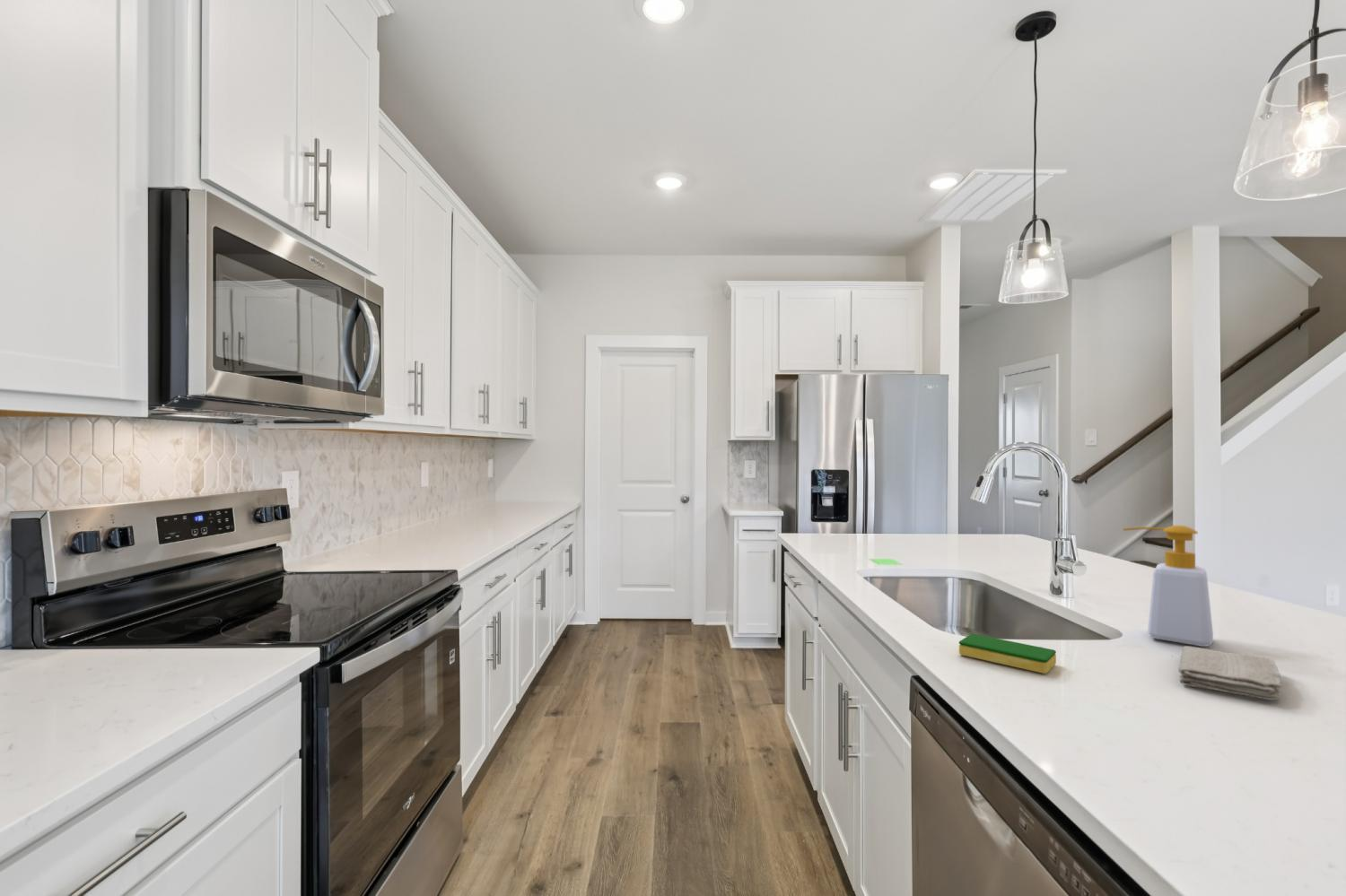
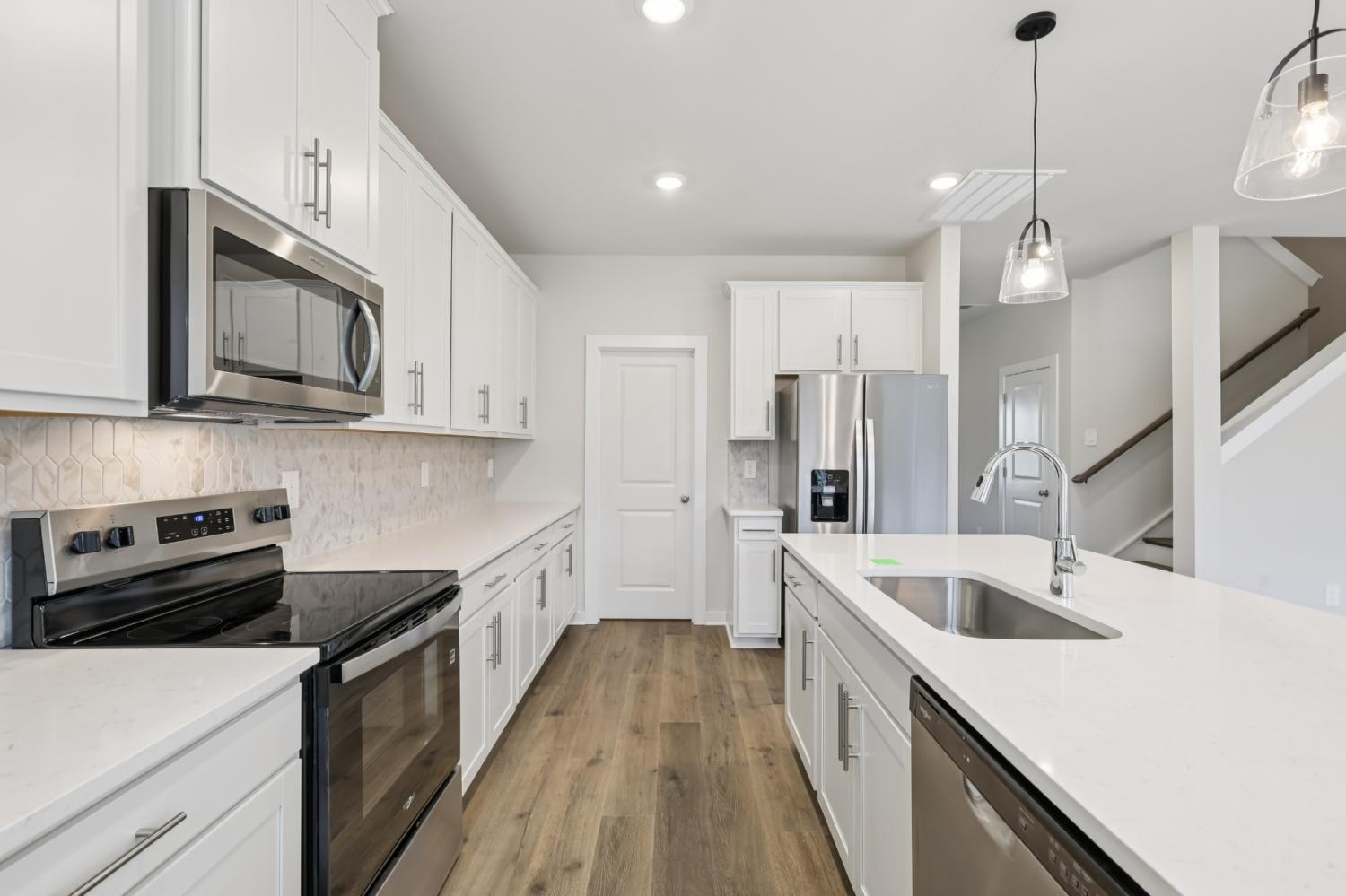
- washcloth (1227, 669)
- soap bottle (1166, 580)
- dish sponge (1006, 652)
